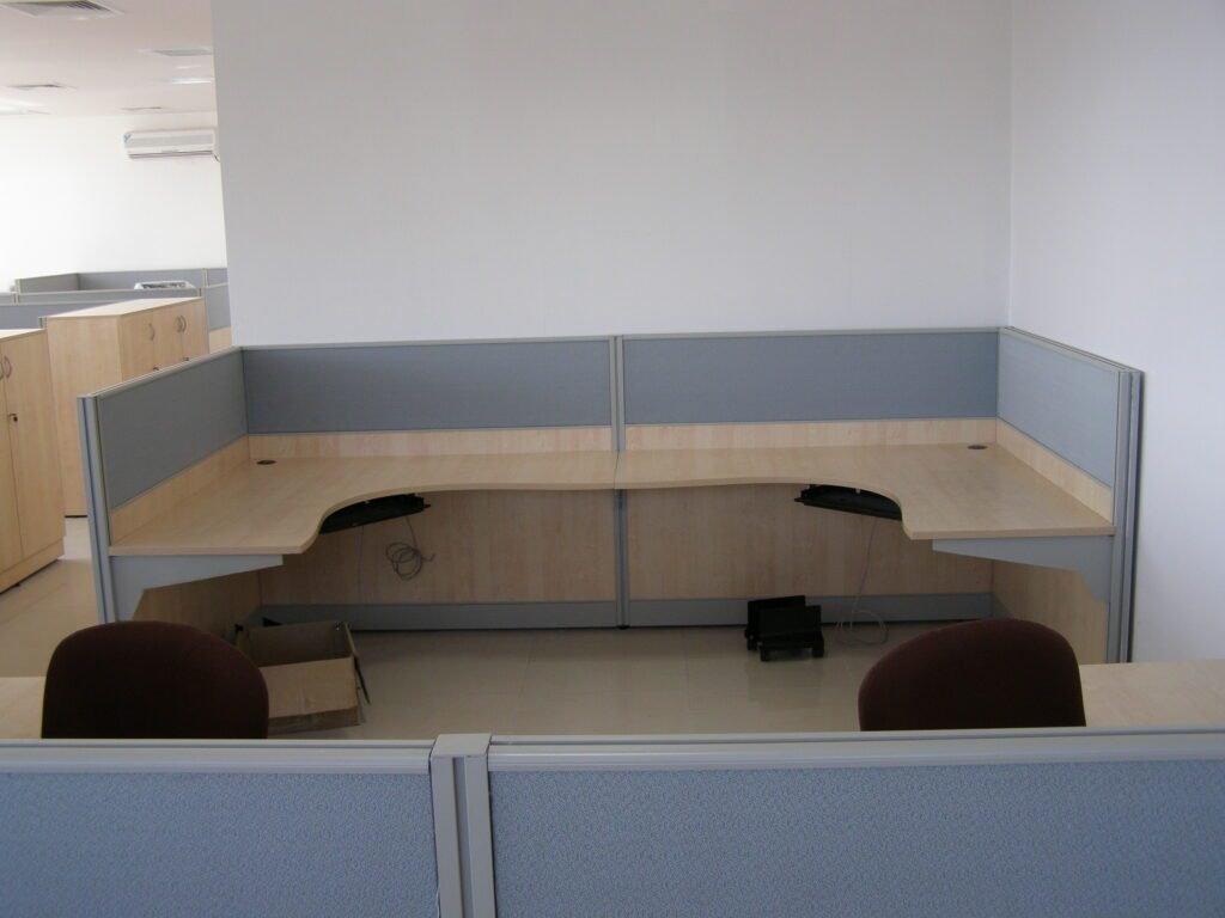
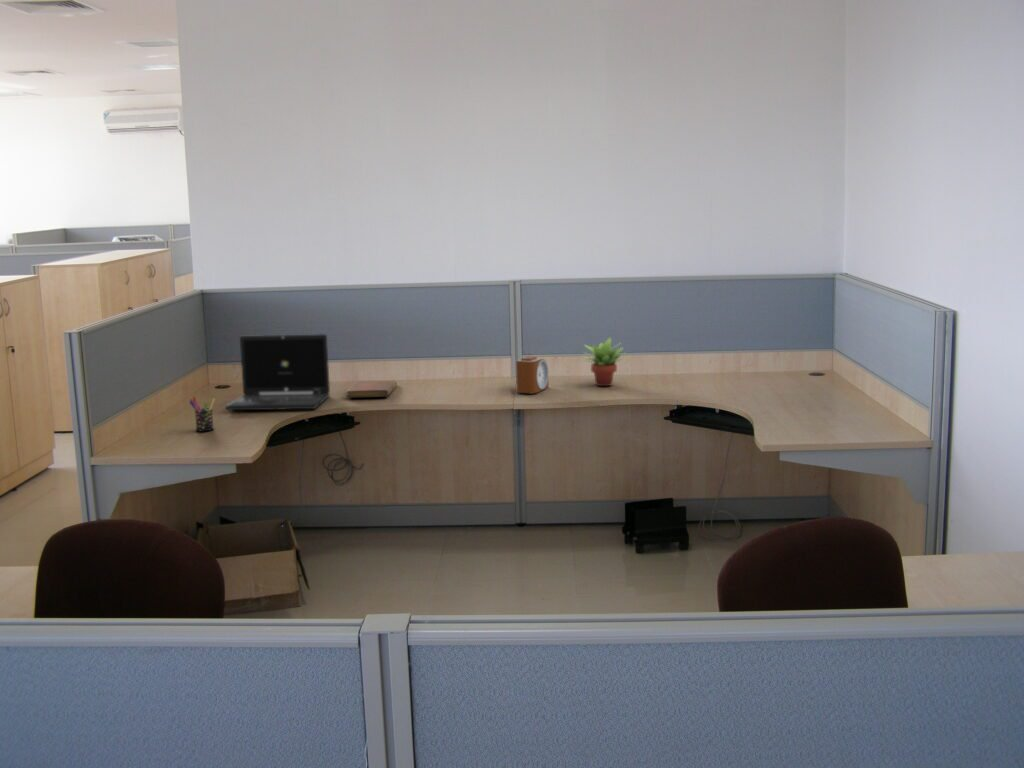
+ laptop (277, 371)
+ notebook (372, 388)
+ succulent plant (605, 362)
+ pen holder (203, 413)
+ alarm clock (532, 373)
